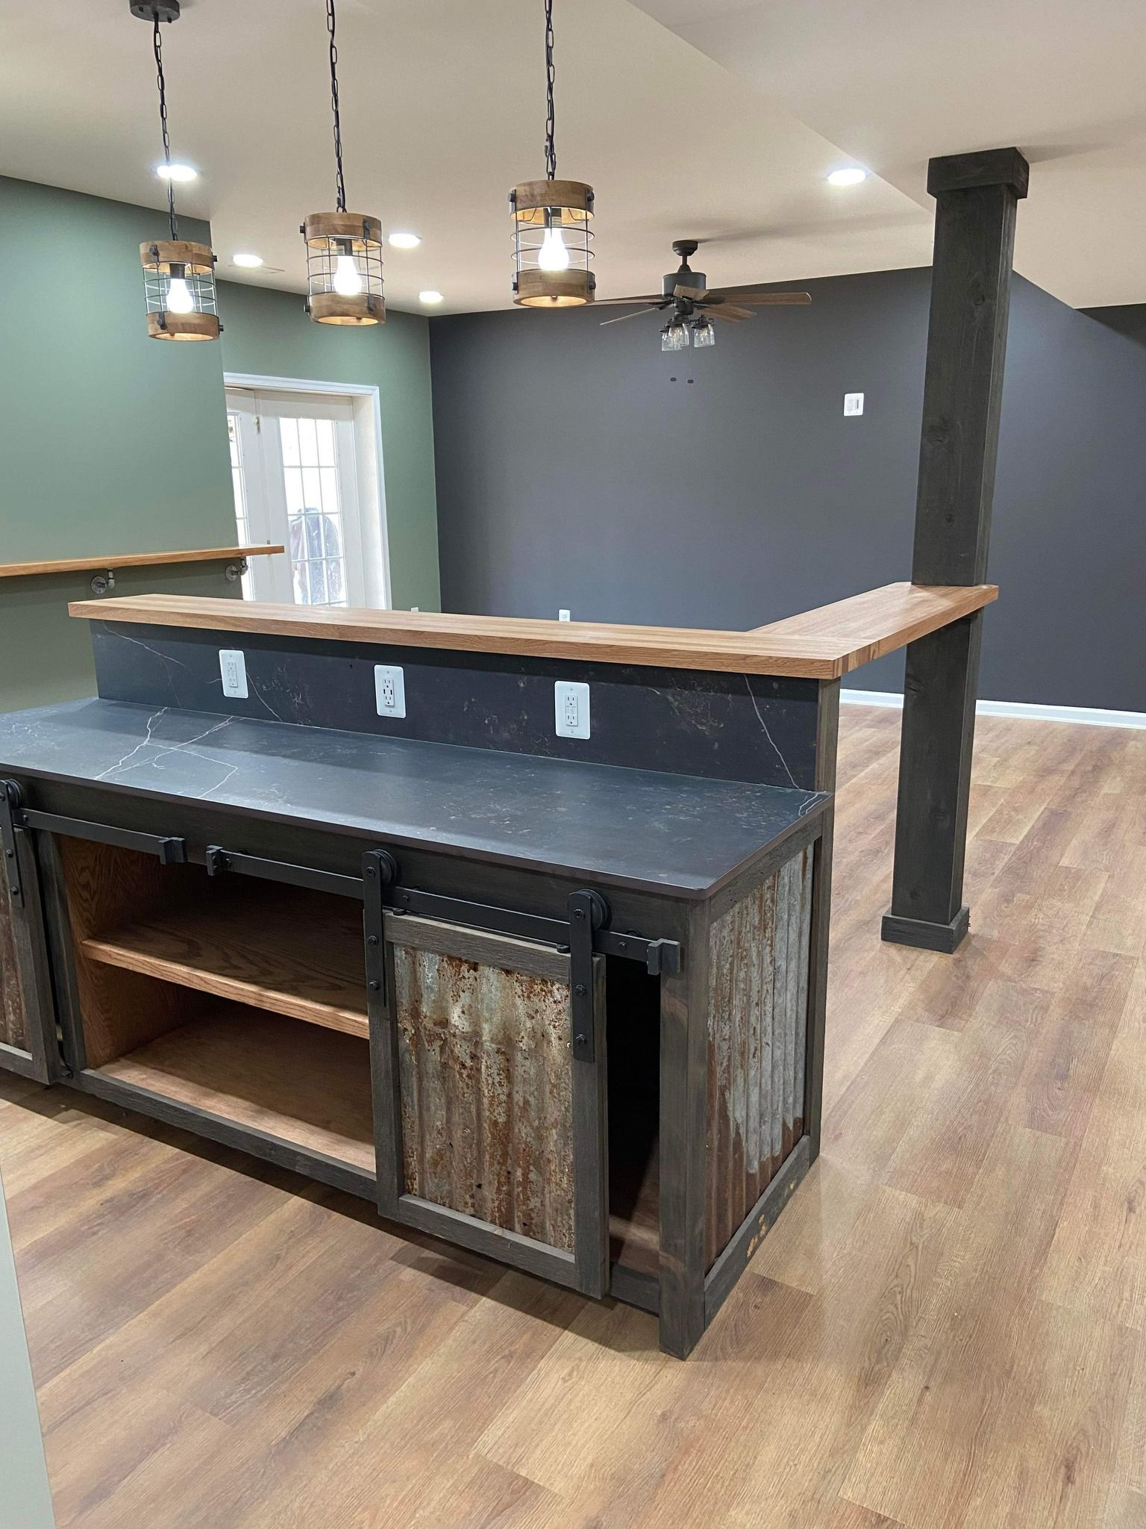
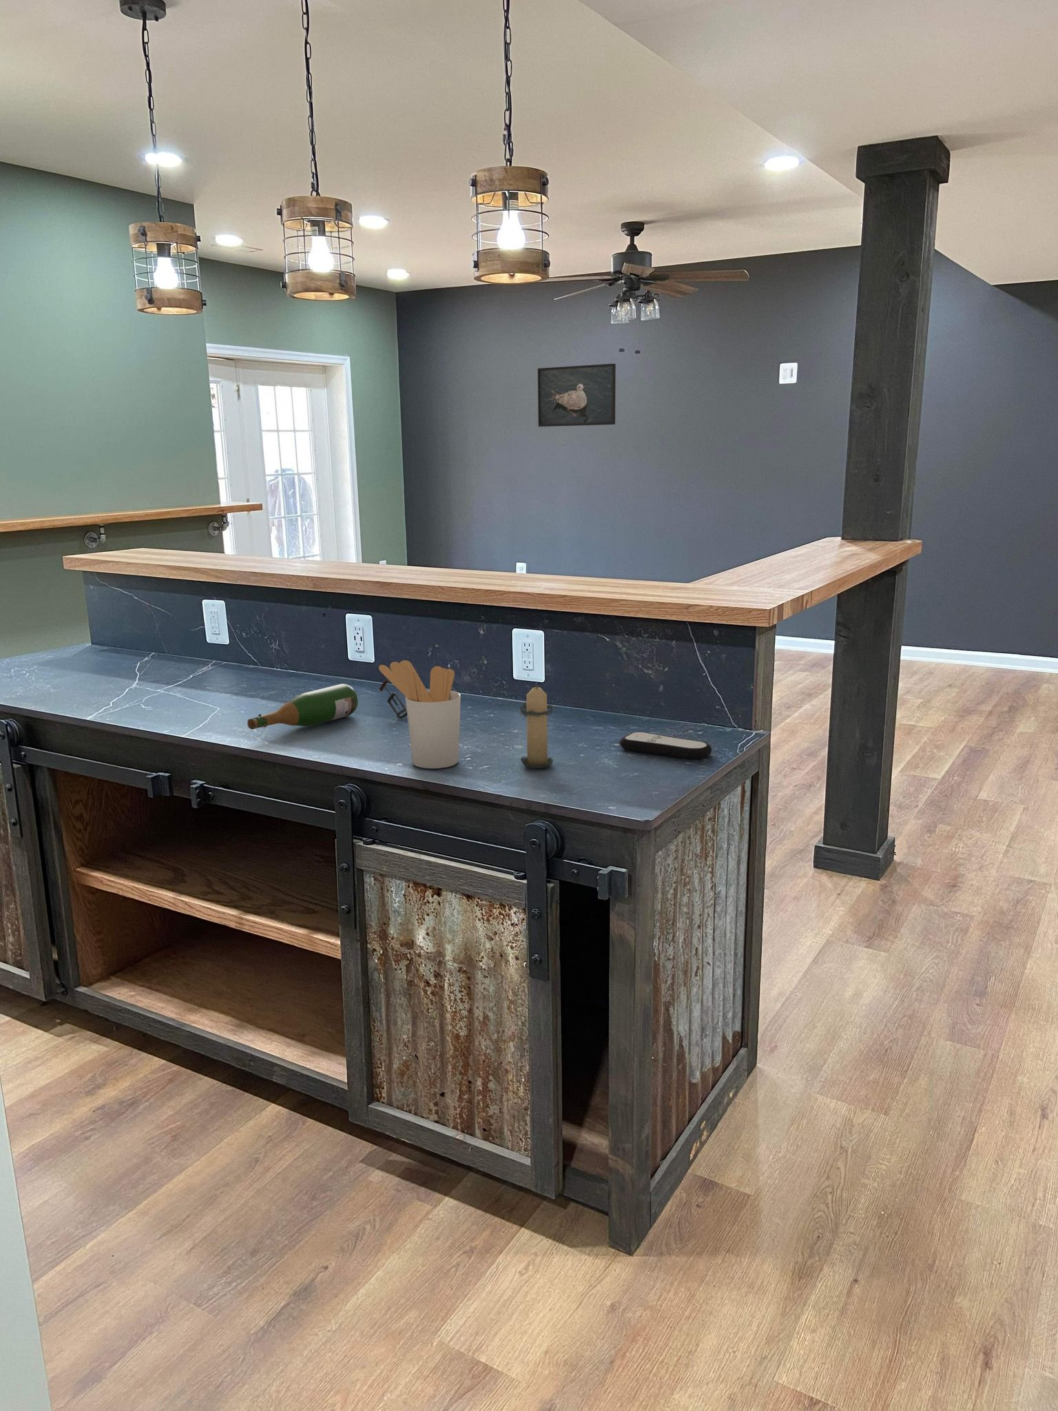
+ remote control (666, 744)
+ candle (537, 723)
+ utensil holder (421, 711)
+ wine bottle (327, 710)
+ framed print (576, 396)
